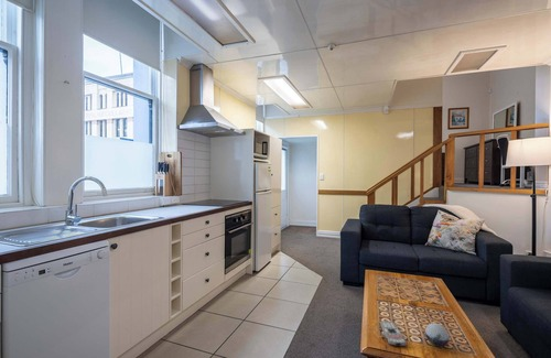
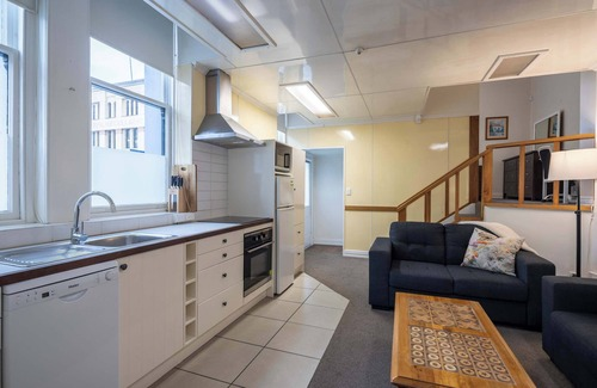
- remote control (391, 332)
- decorative orb (436, 334)
